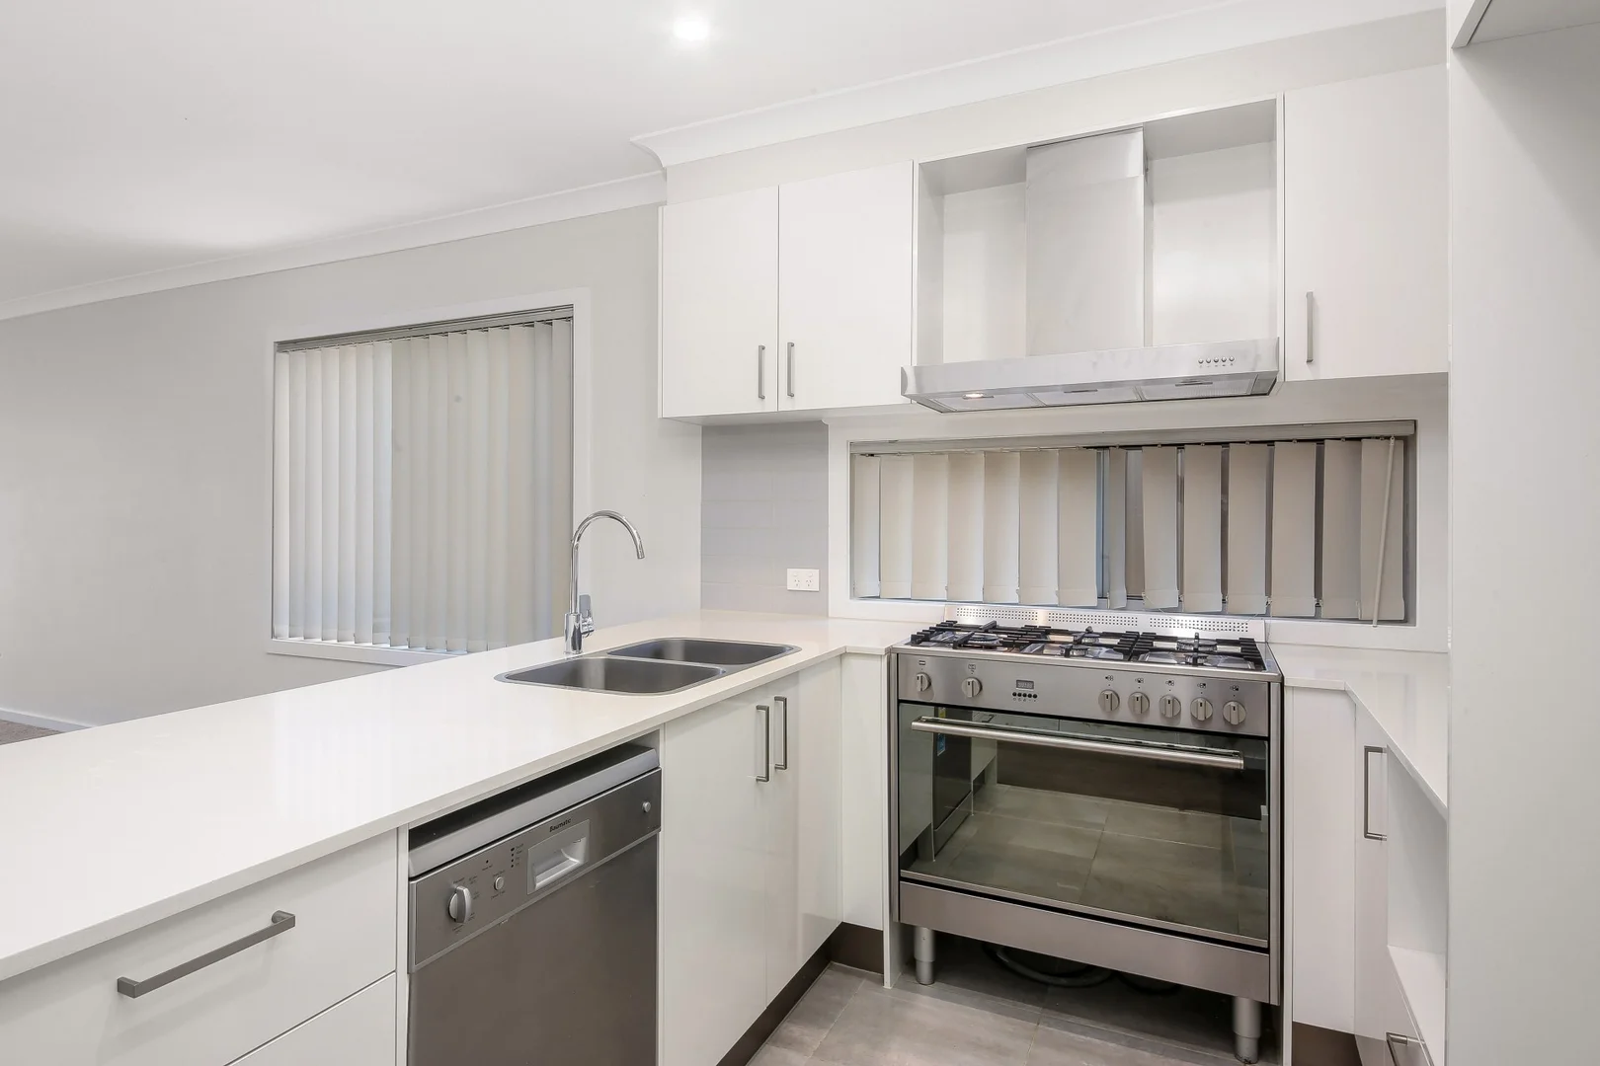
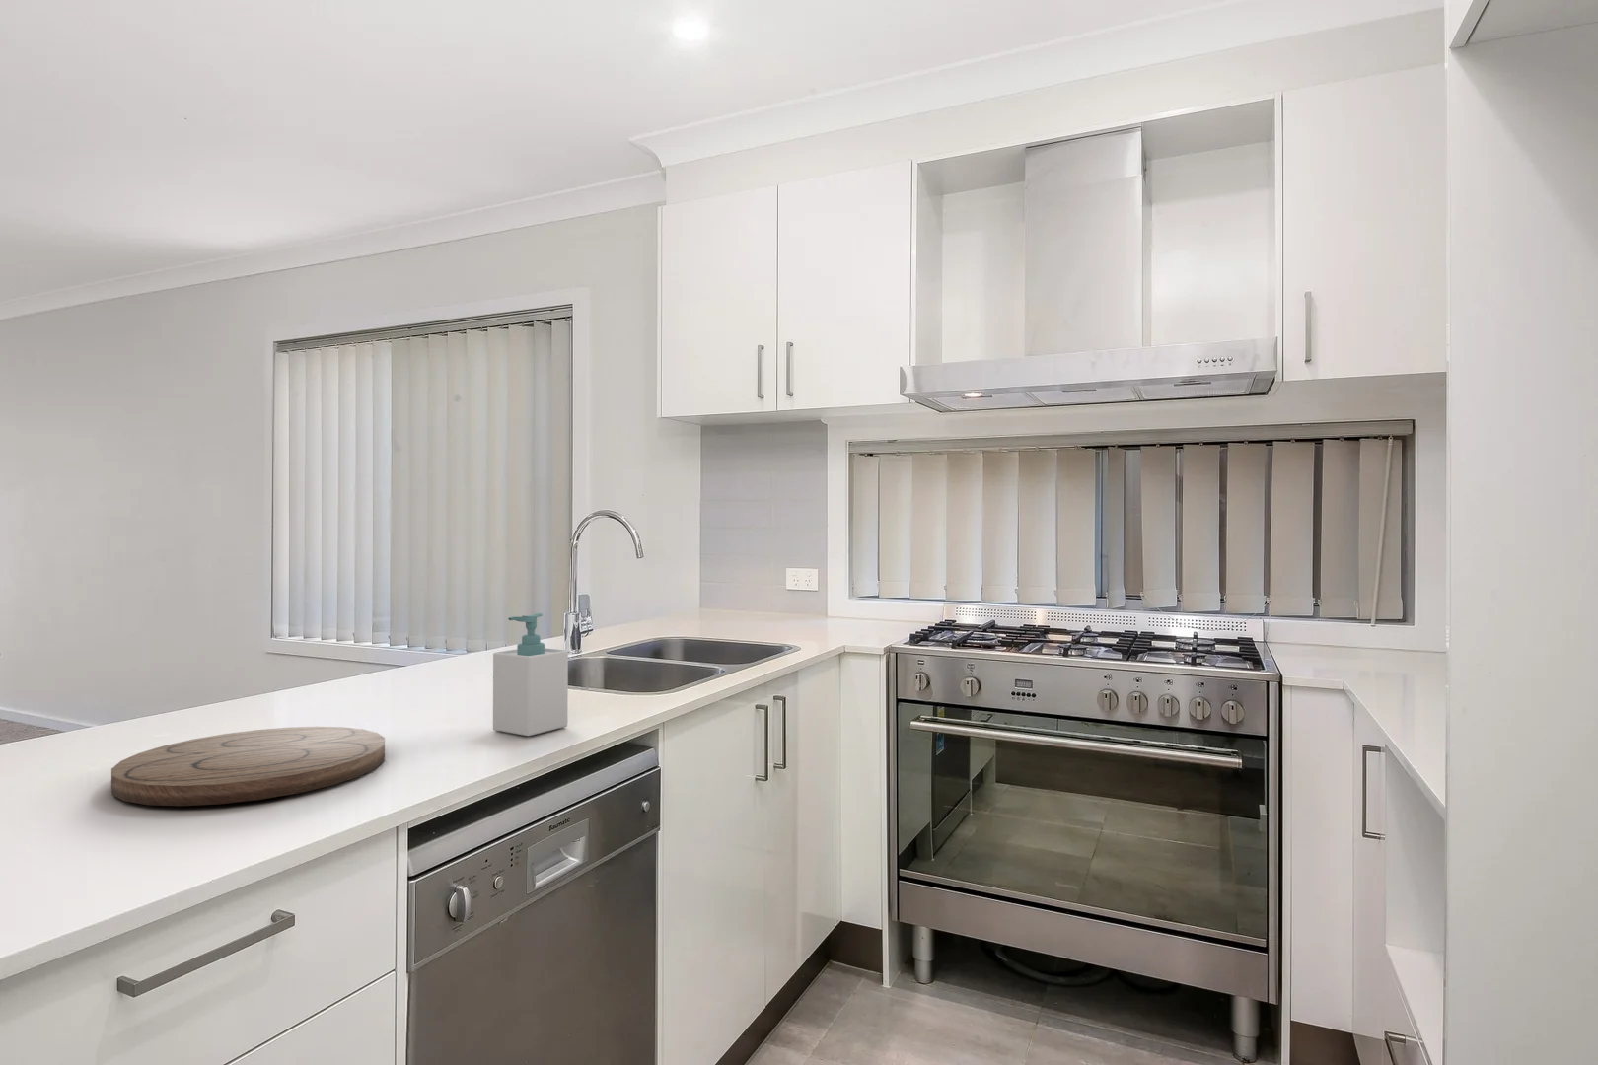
+ cutting board (258, 761)
+ soap bottle (530, 670)
